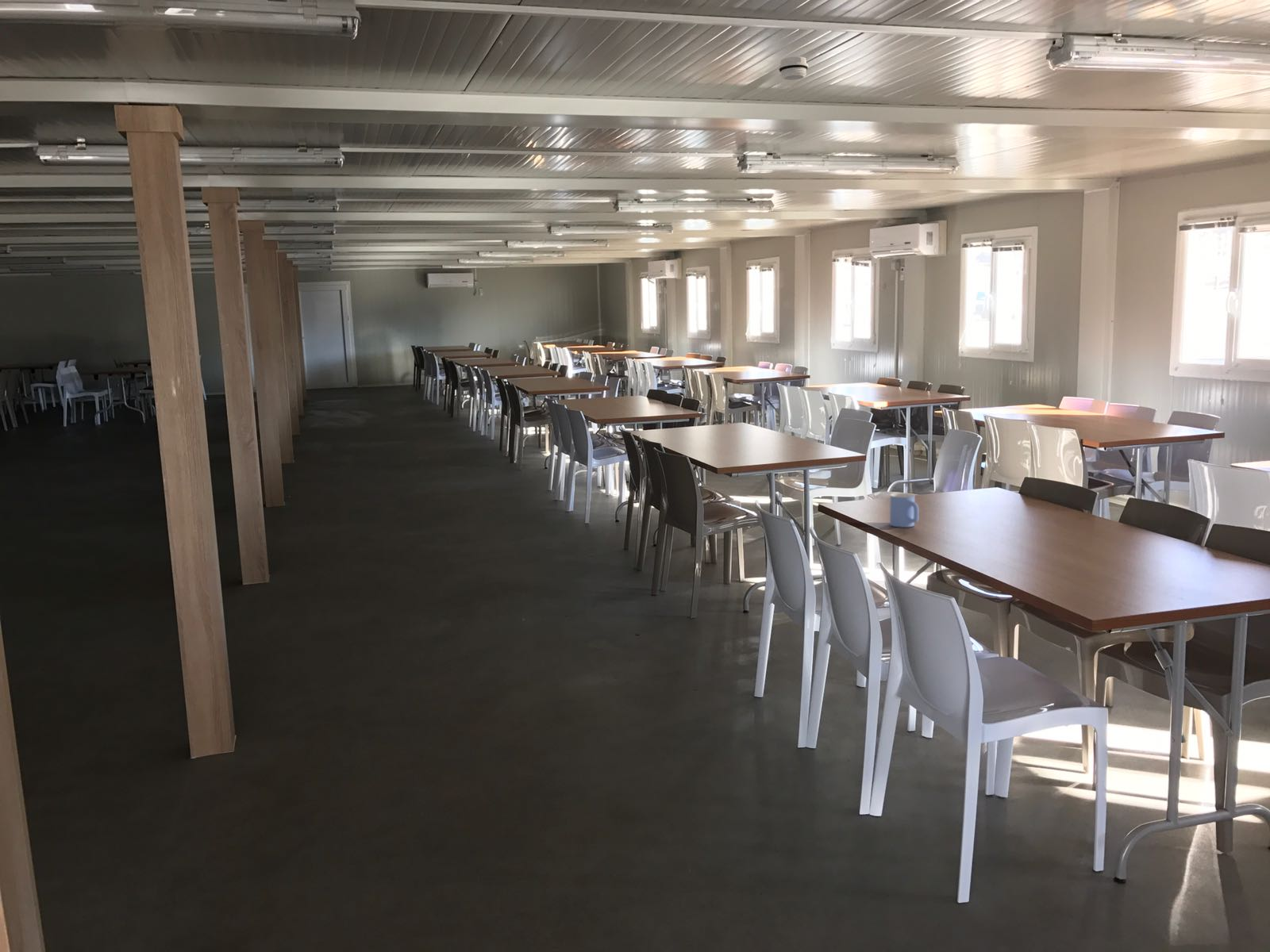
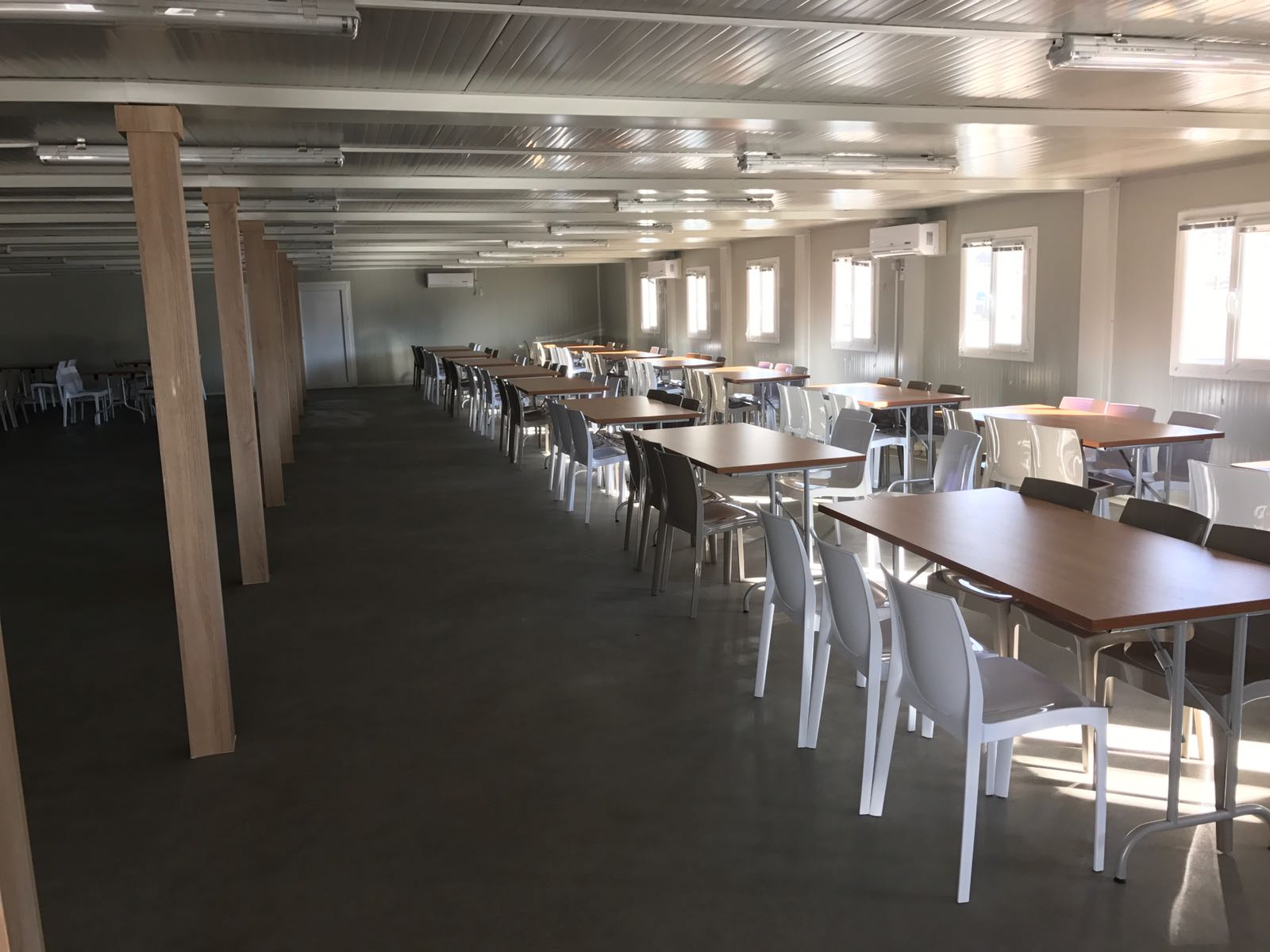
- mug (904, 511)
- smoke detector (793, 68)
